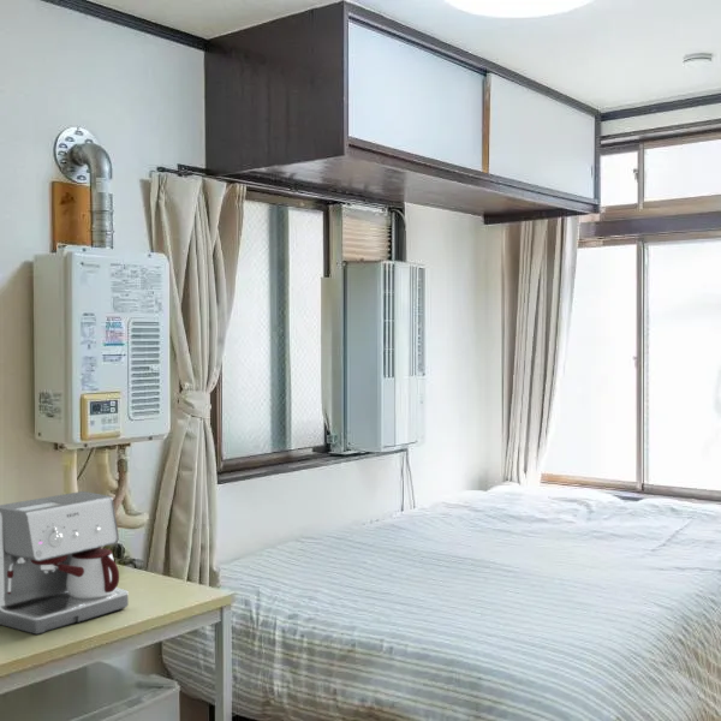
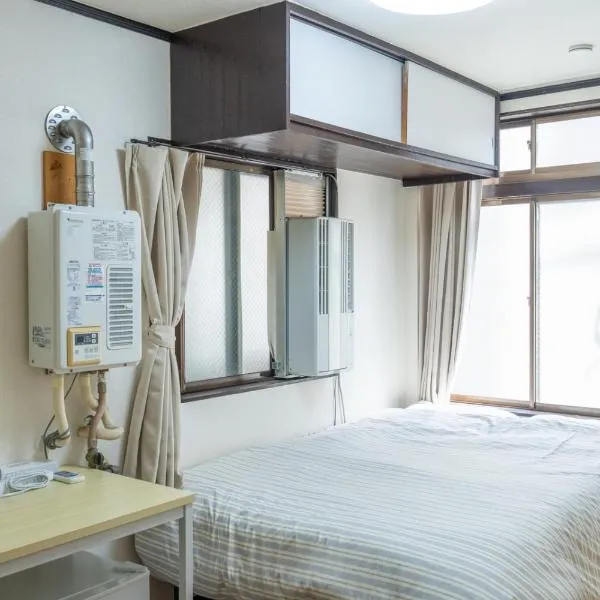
- coffee maker (56, 556)
